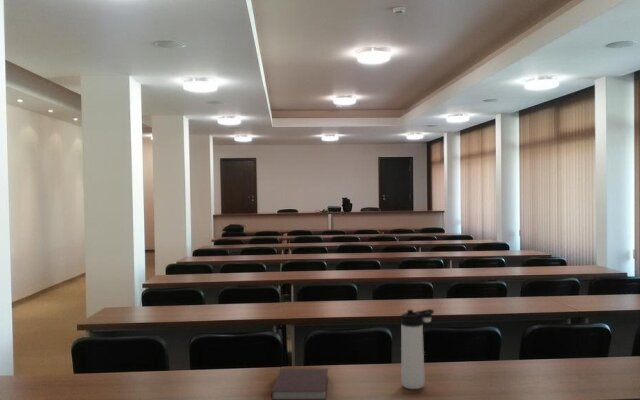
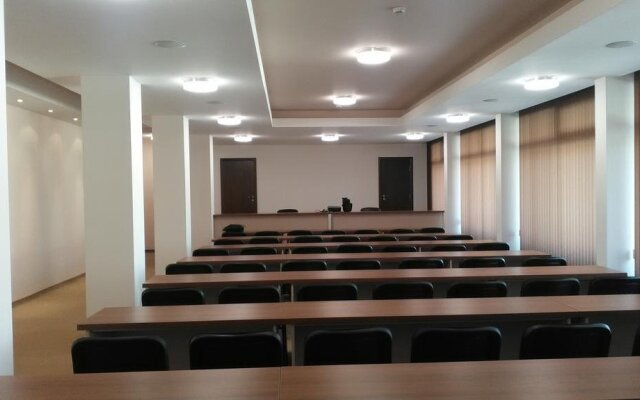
- thermos bottle (417, 348)
- notebook (301, 383)
